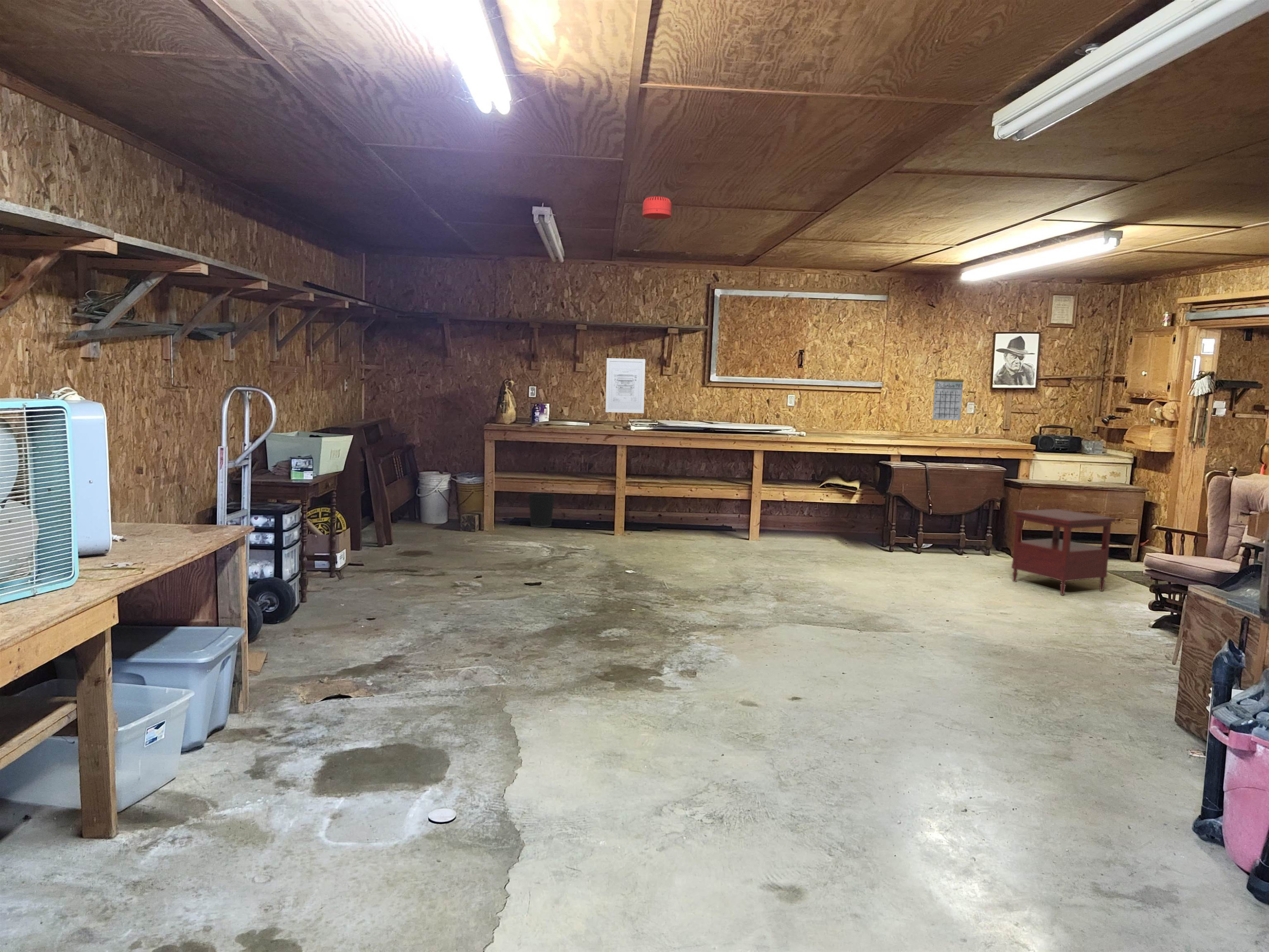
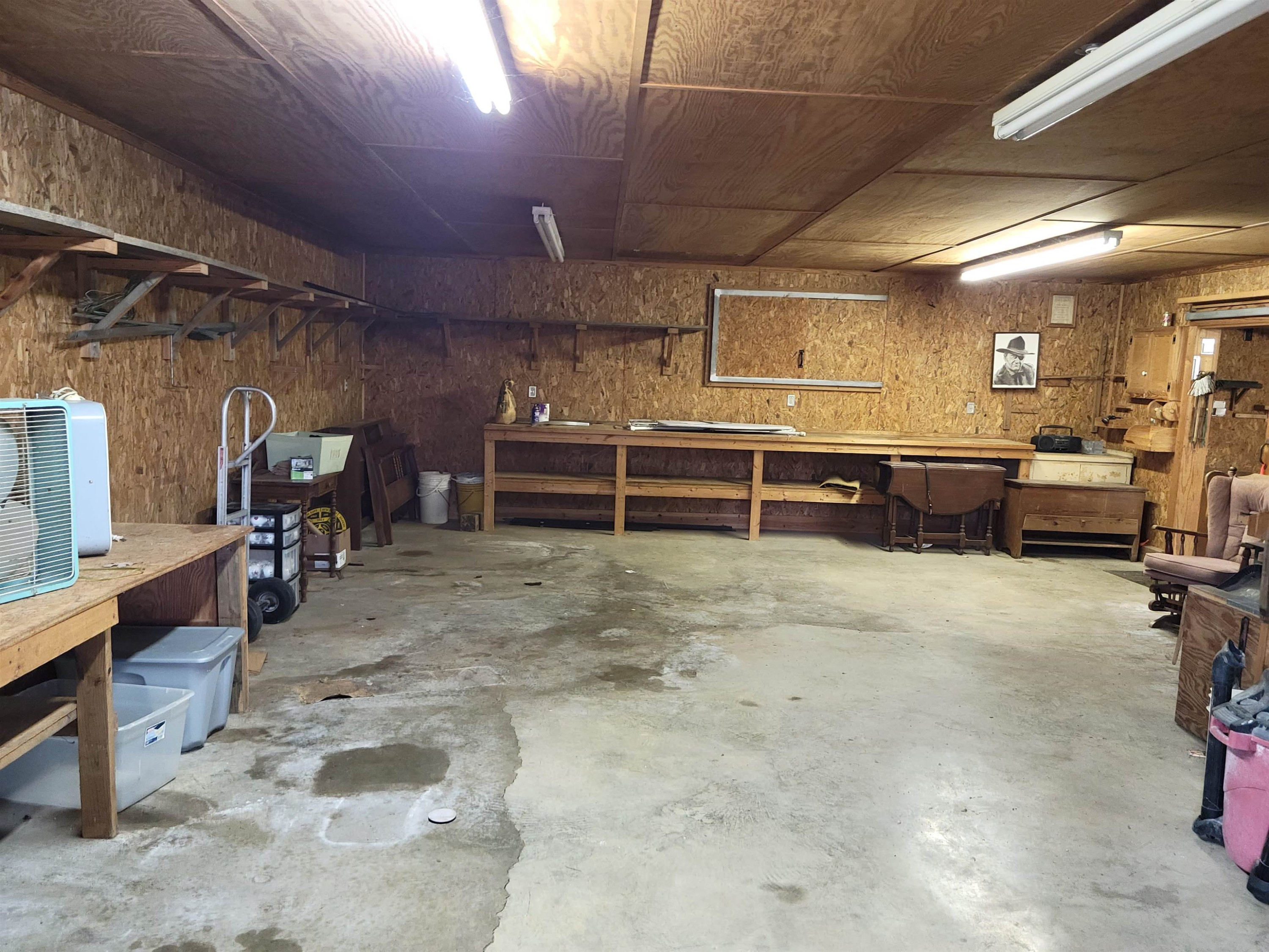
- smoke detector (657, 207)
- wastebasket (541, 510)
- wall art (625, 386)
- calendar (948, 395)
- side table (1060, 550)
